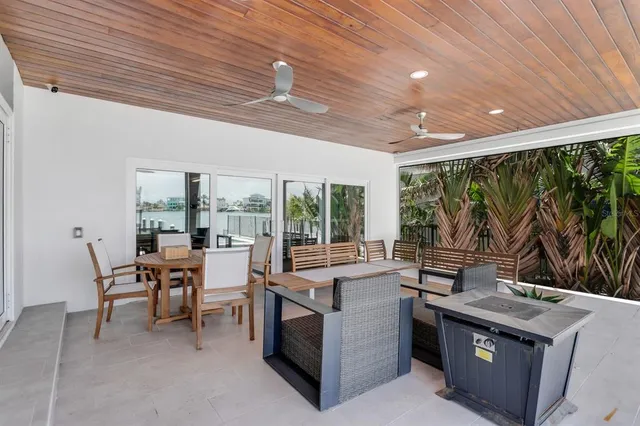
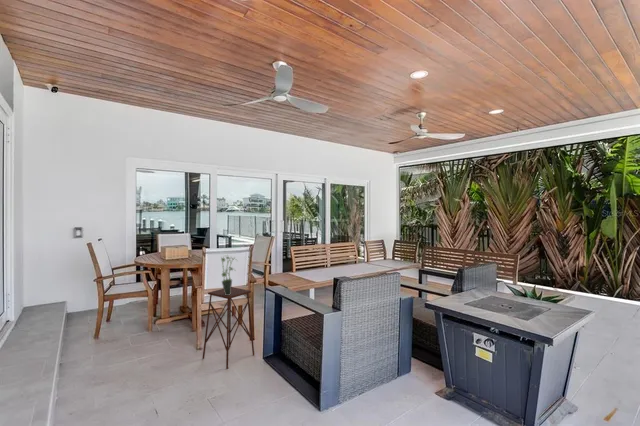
+ potted plant (229, 274)
+ side table (228, 324)
